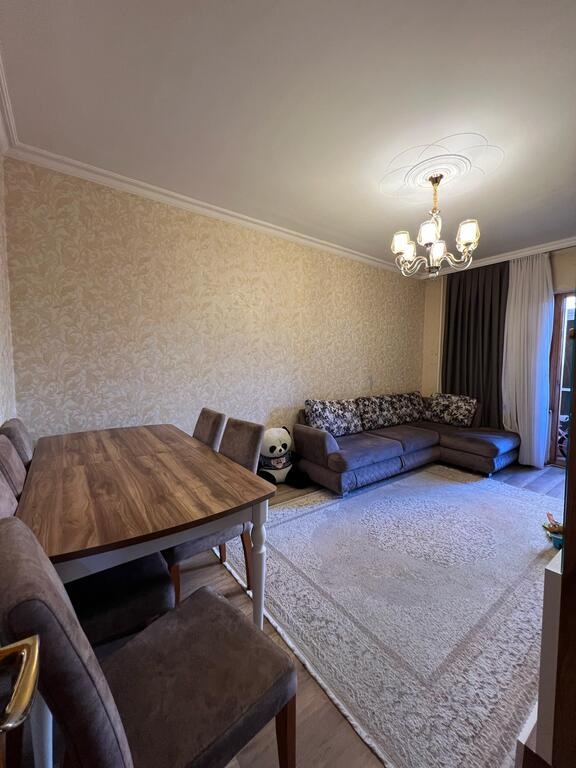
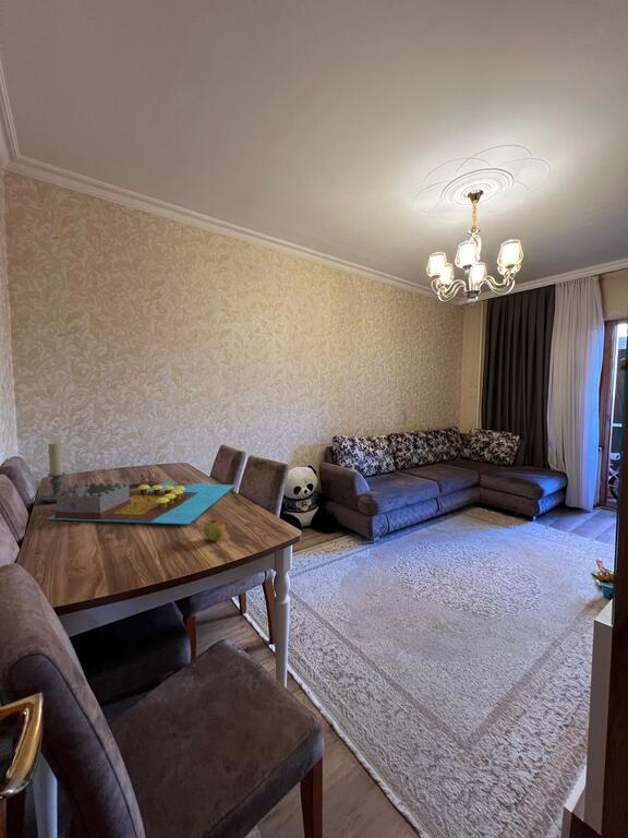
+ apple (214, 528)
+ candle holder (52, 470)
+ board game (156, 486)
